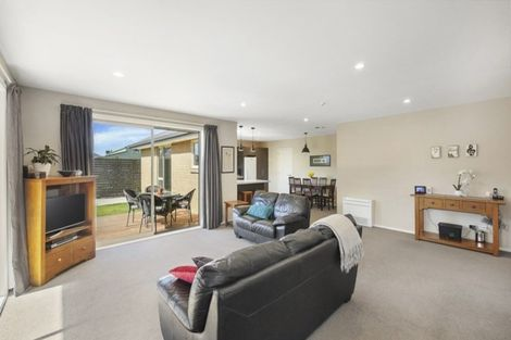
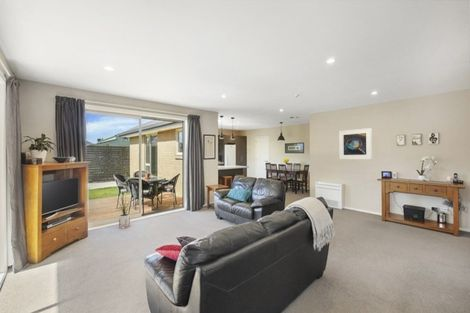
+ house plant (124, 211)
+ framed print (354, 144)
